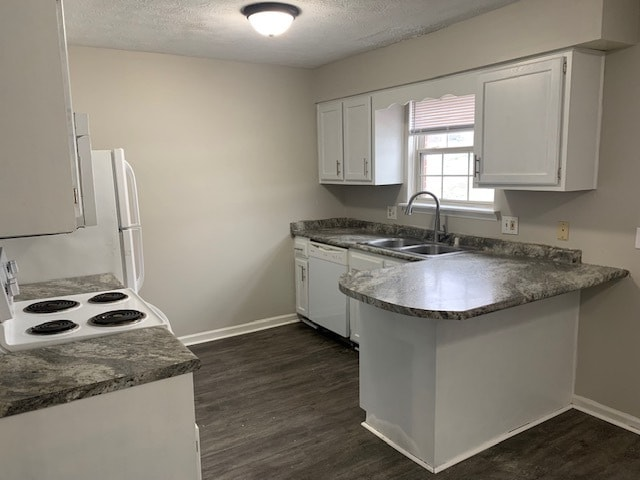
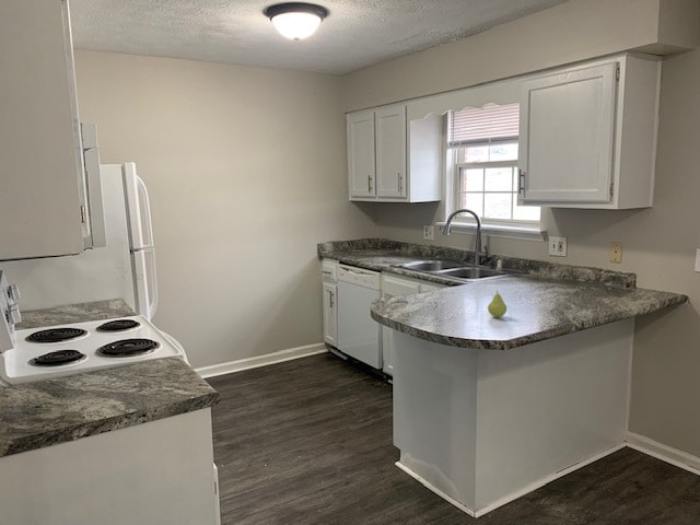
+ fruit (497, 303)
